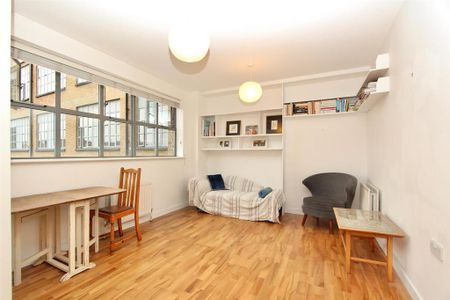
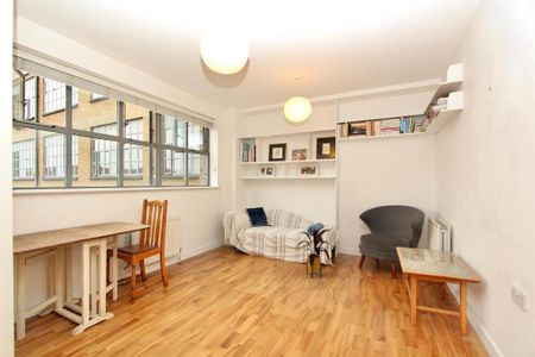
+ house plant (314, 251)
